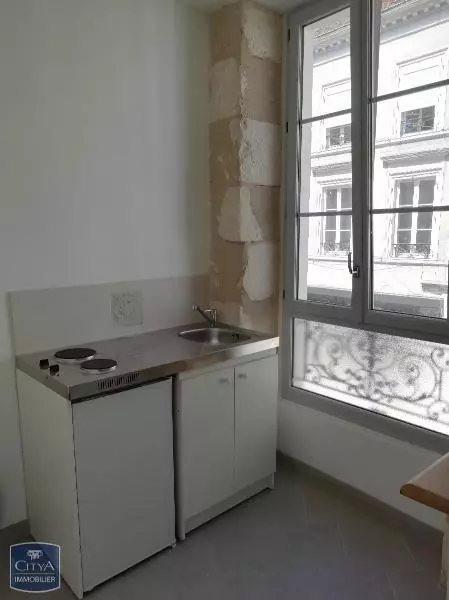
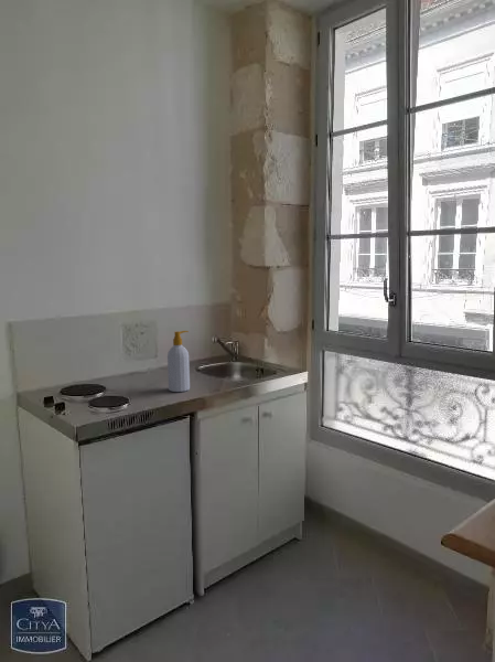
+ soap bottle (179, 360)
